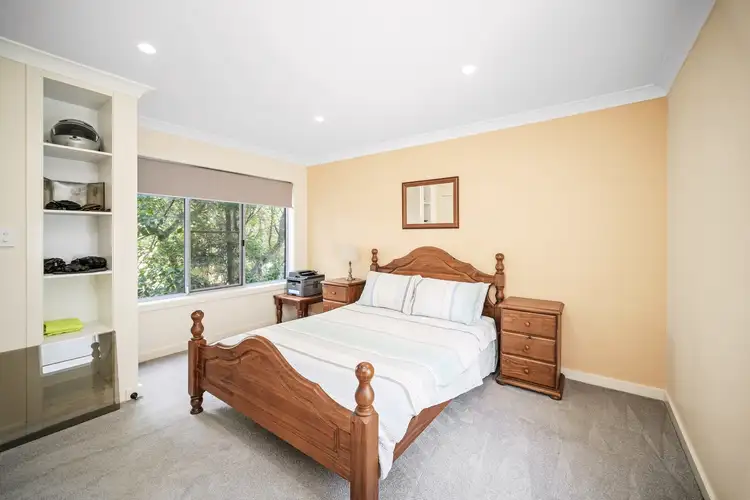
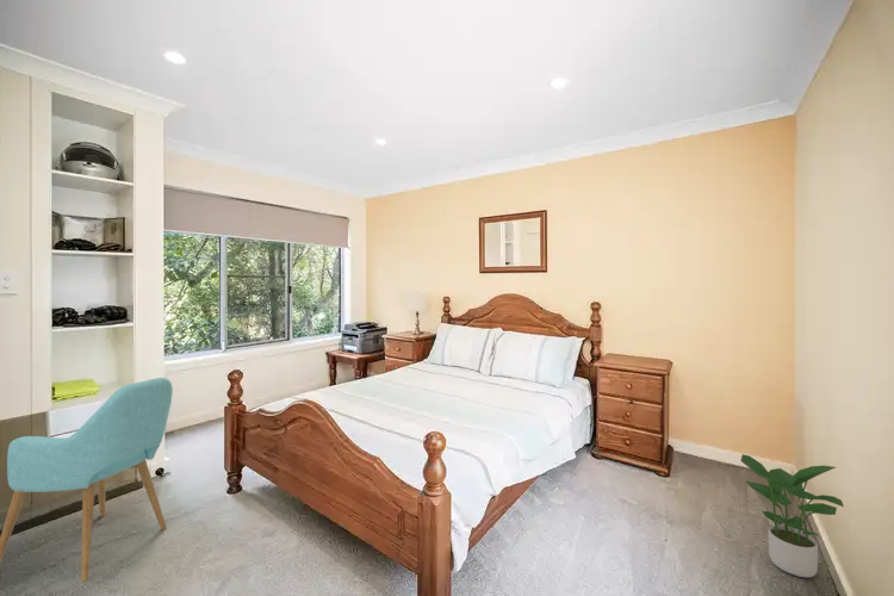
+ potted plant (786, 508)
+ chair (98, 464)
